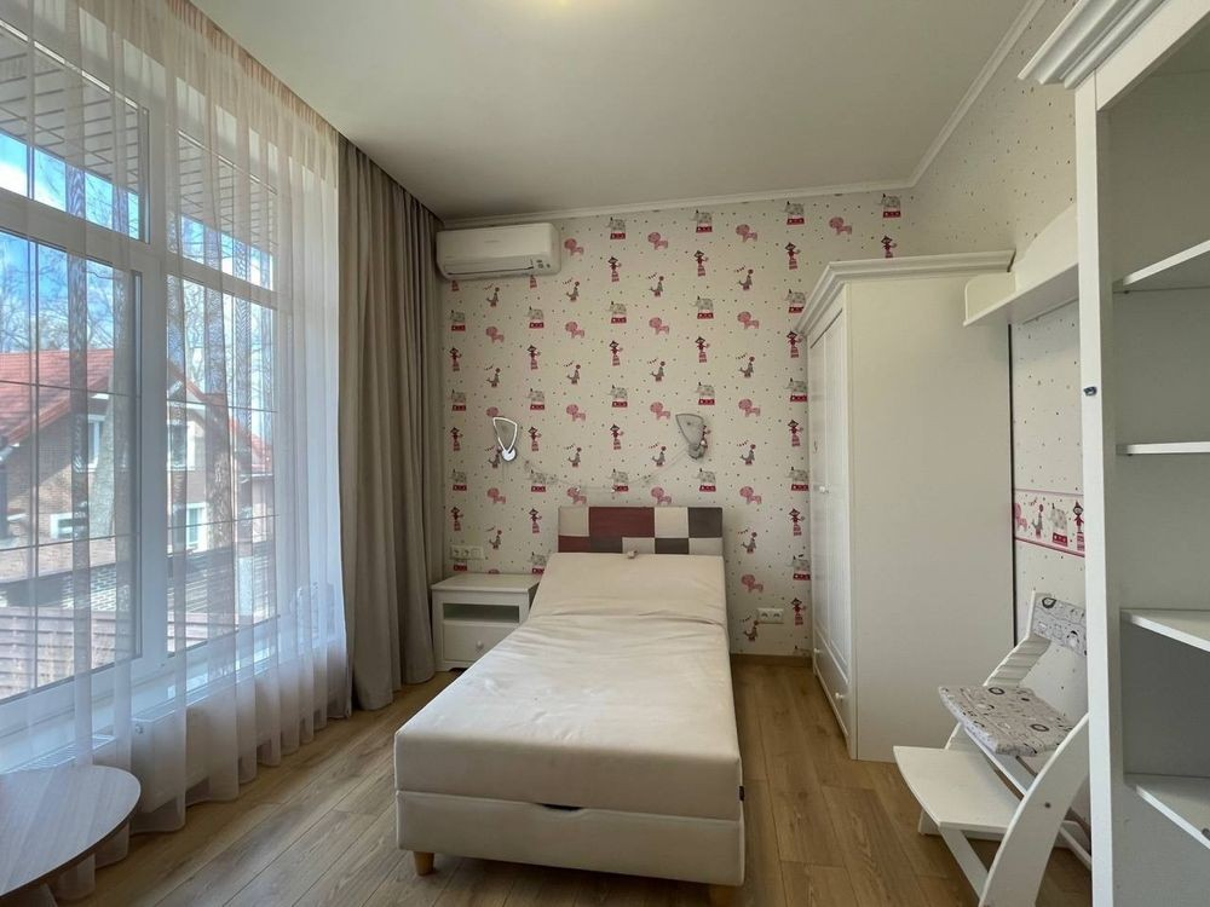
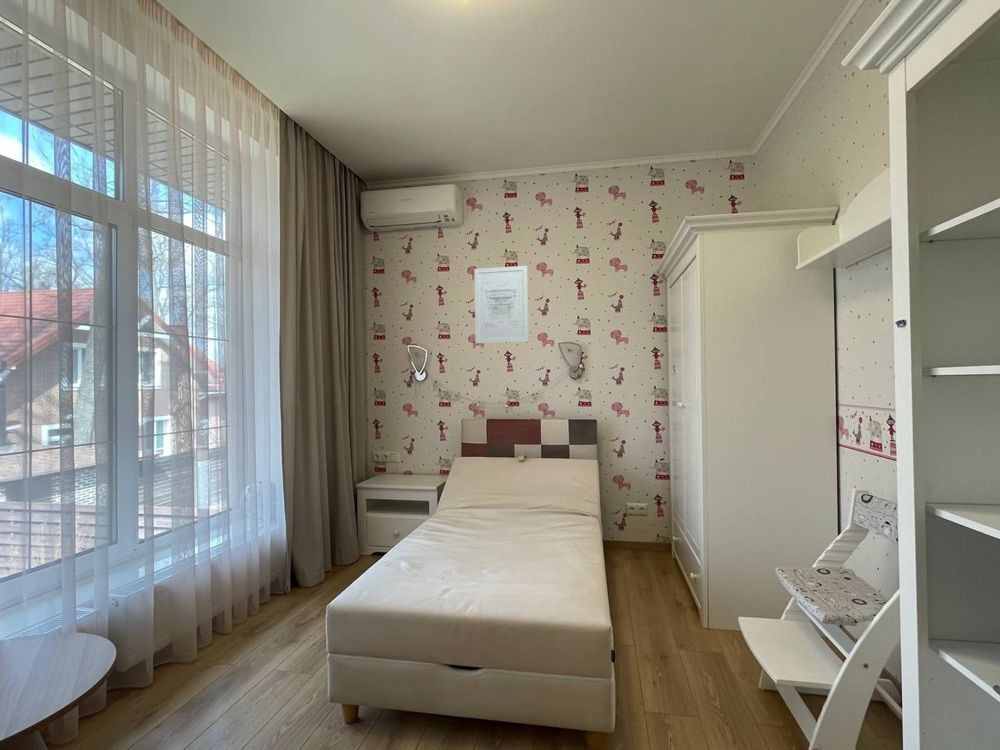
+ wall art (501, 304)
